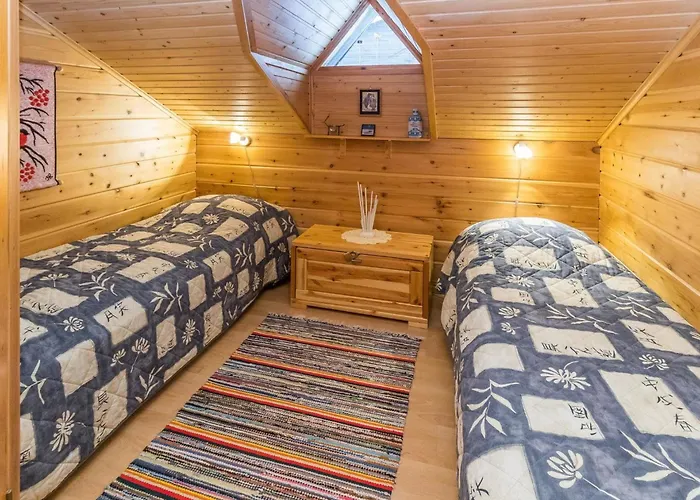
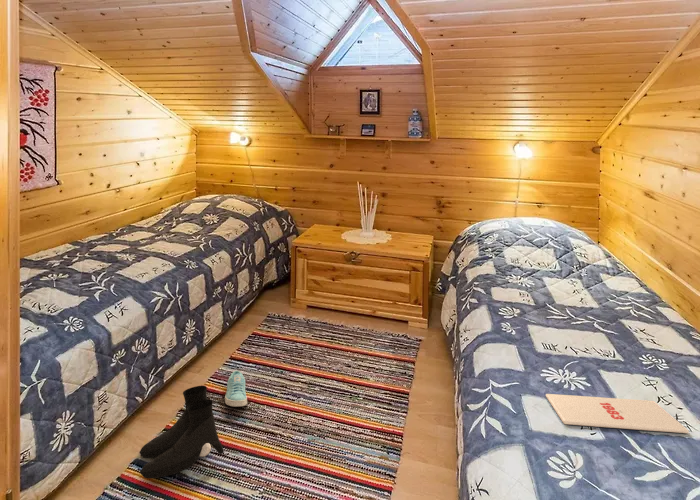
+ magazine (611, 411)
+ boots (181, 426)
+ sneaker (235, 387)
